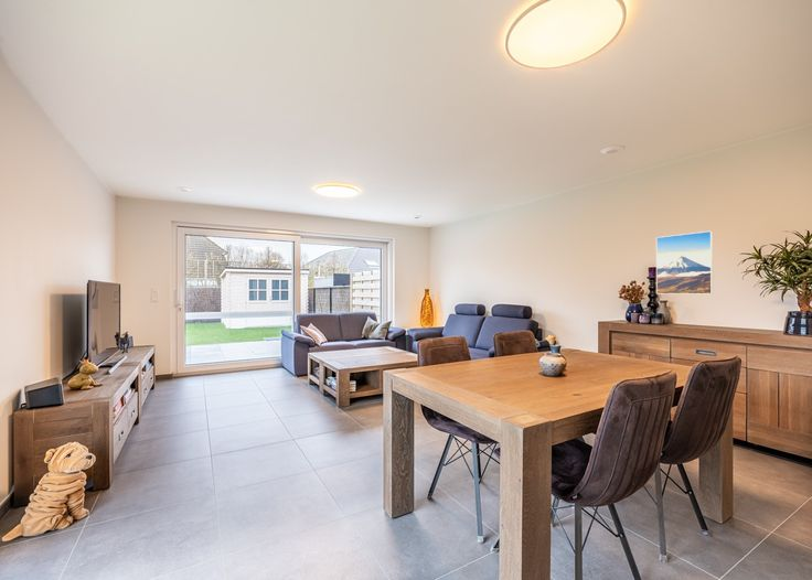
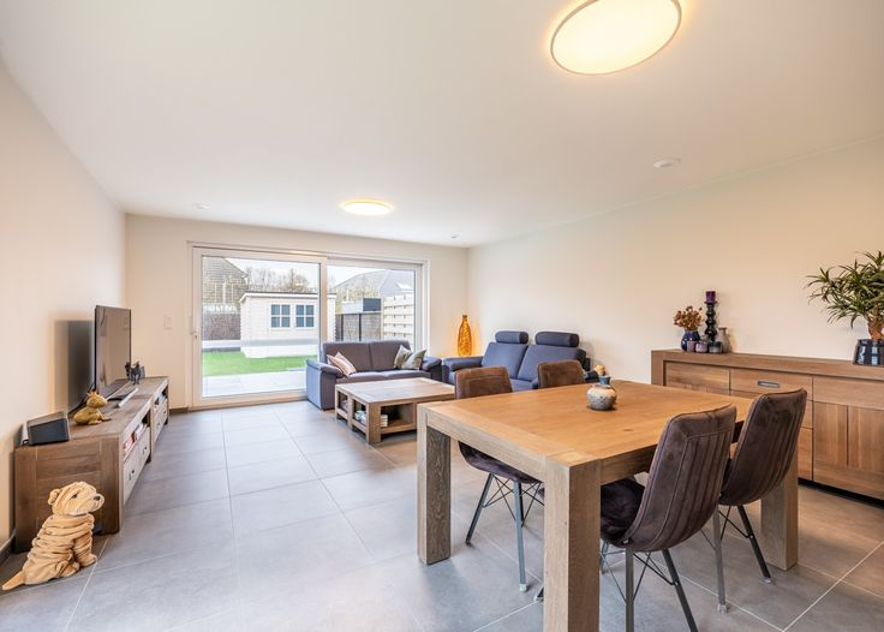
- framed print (683, 264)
